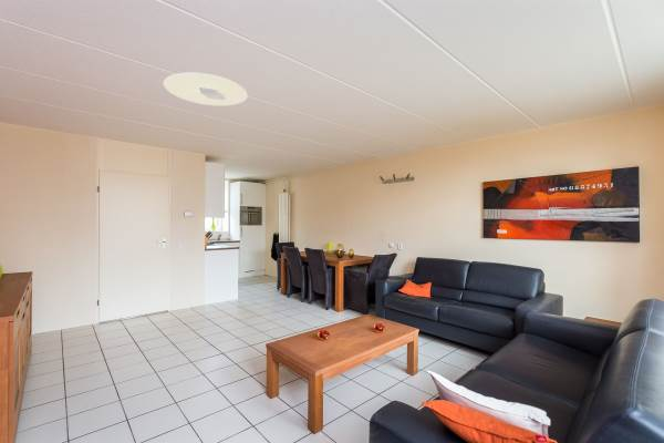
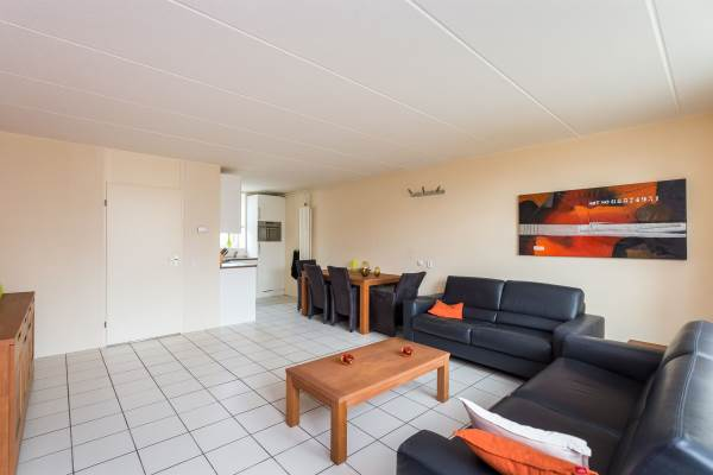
- ceiling light (207, 87)
